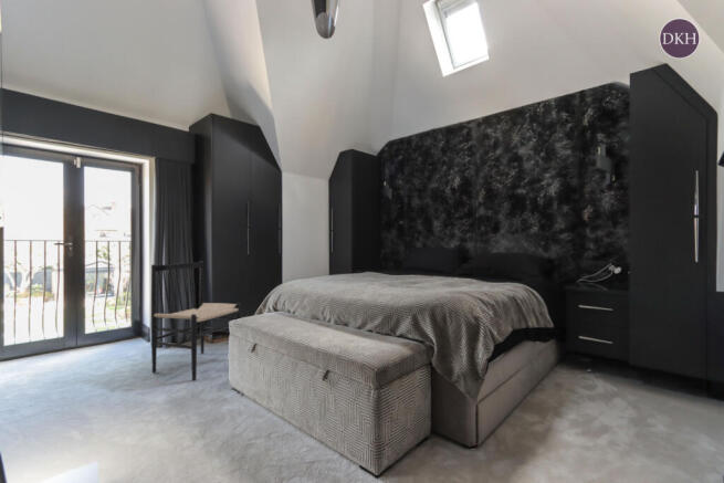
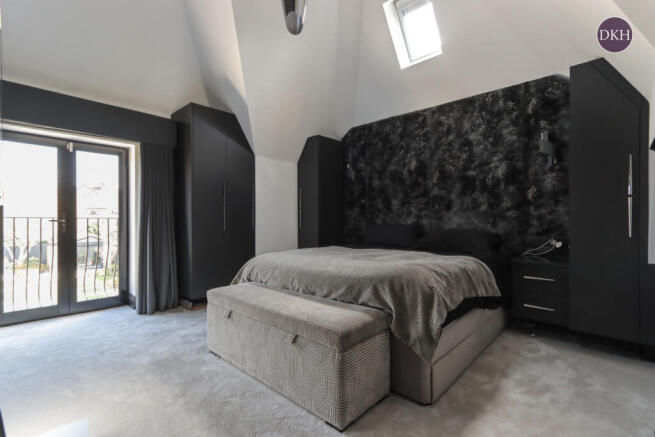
- chair (195, 314)
